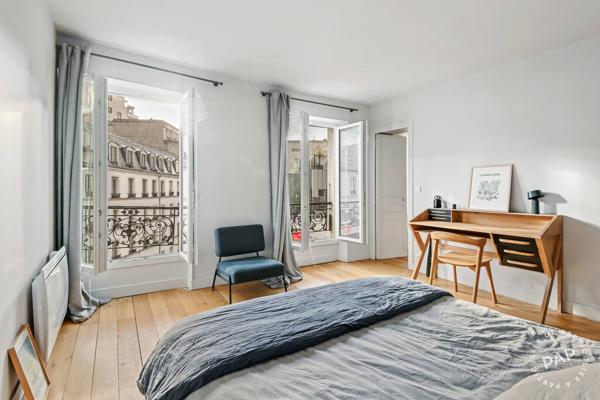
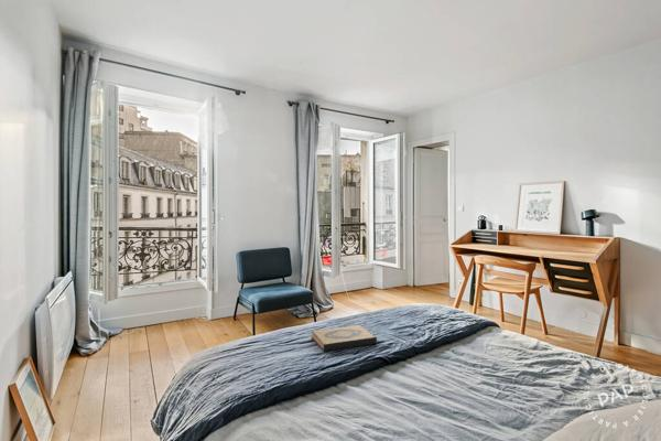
+ hardback book (343, 336)
